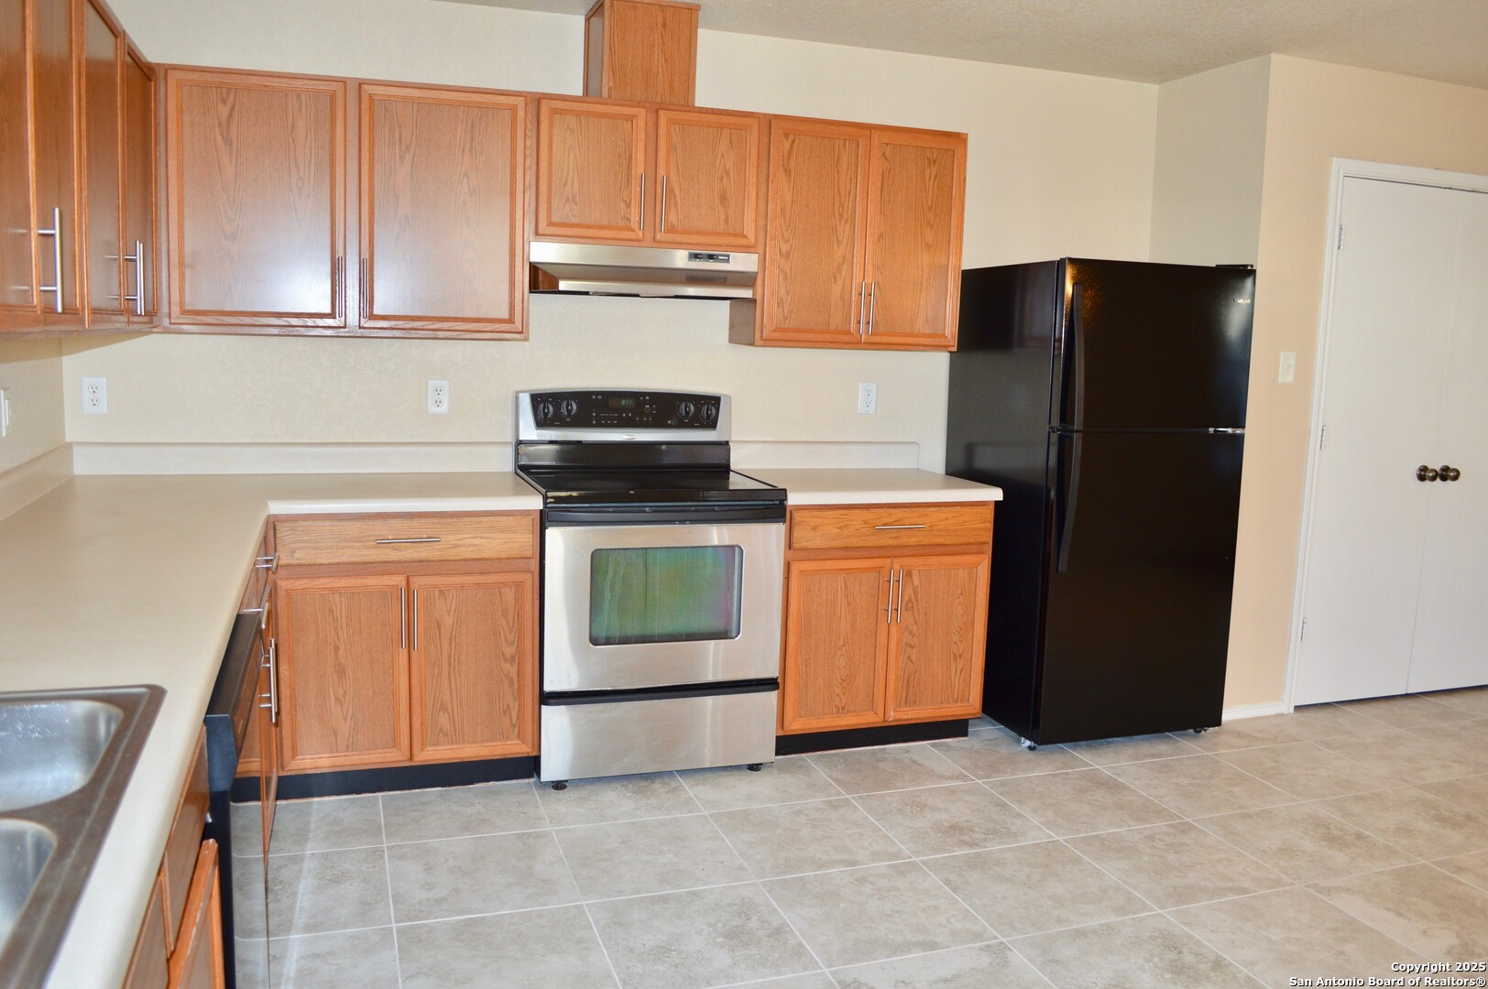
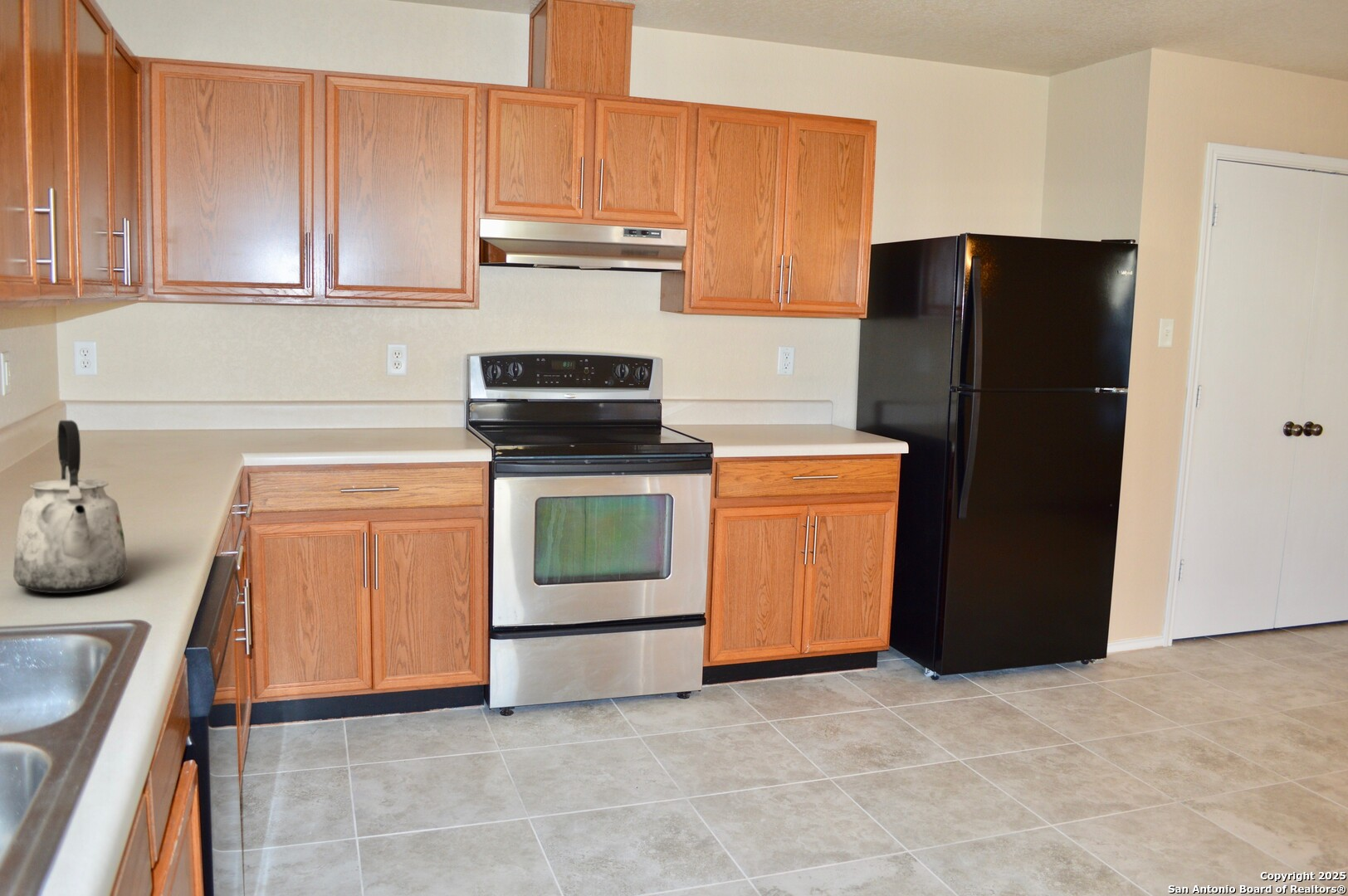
+ kettle (72, 507)
